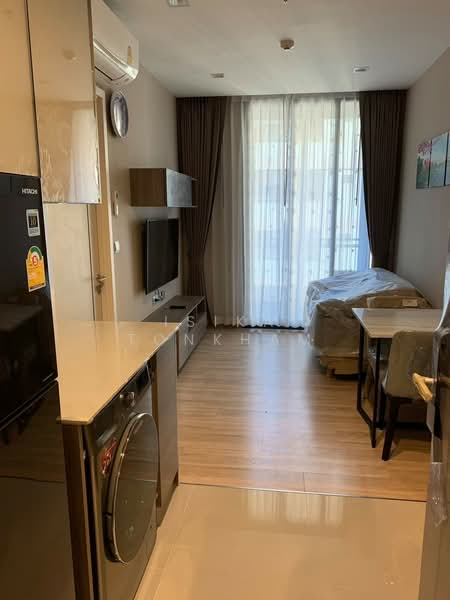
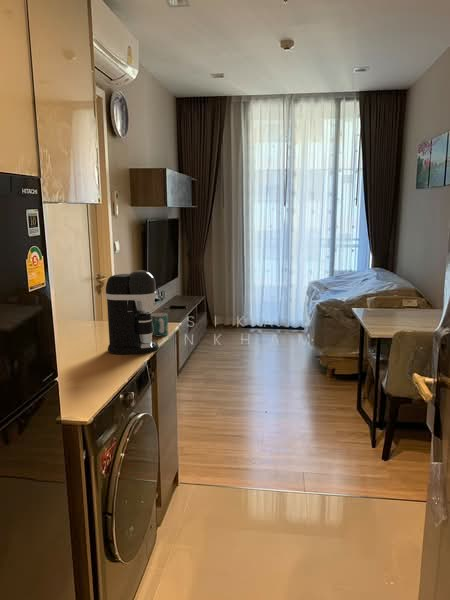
+ coffee maker (131, 310)
+ mug (160, 325)
